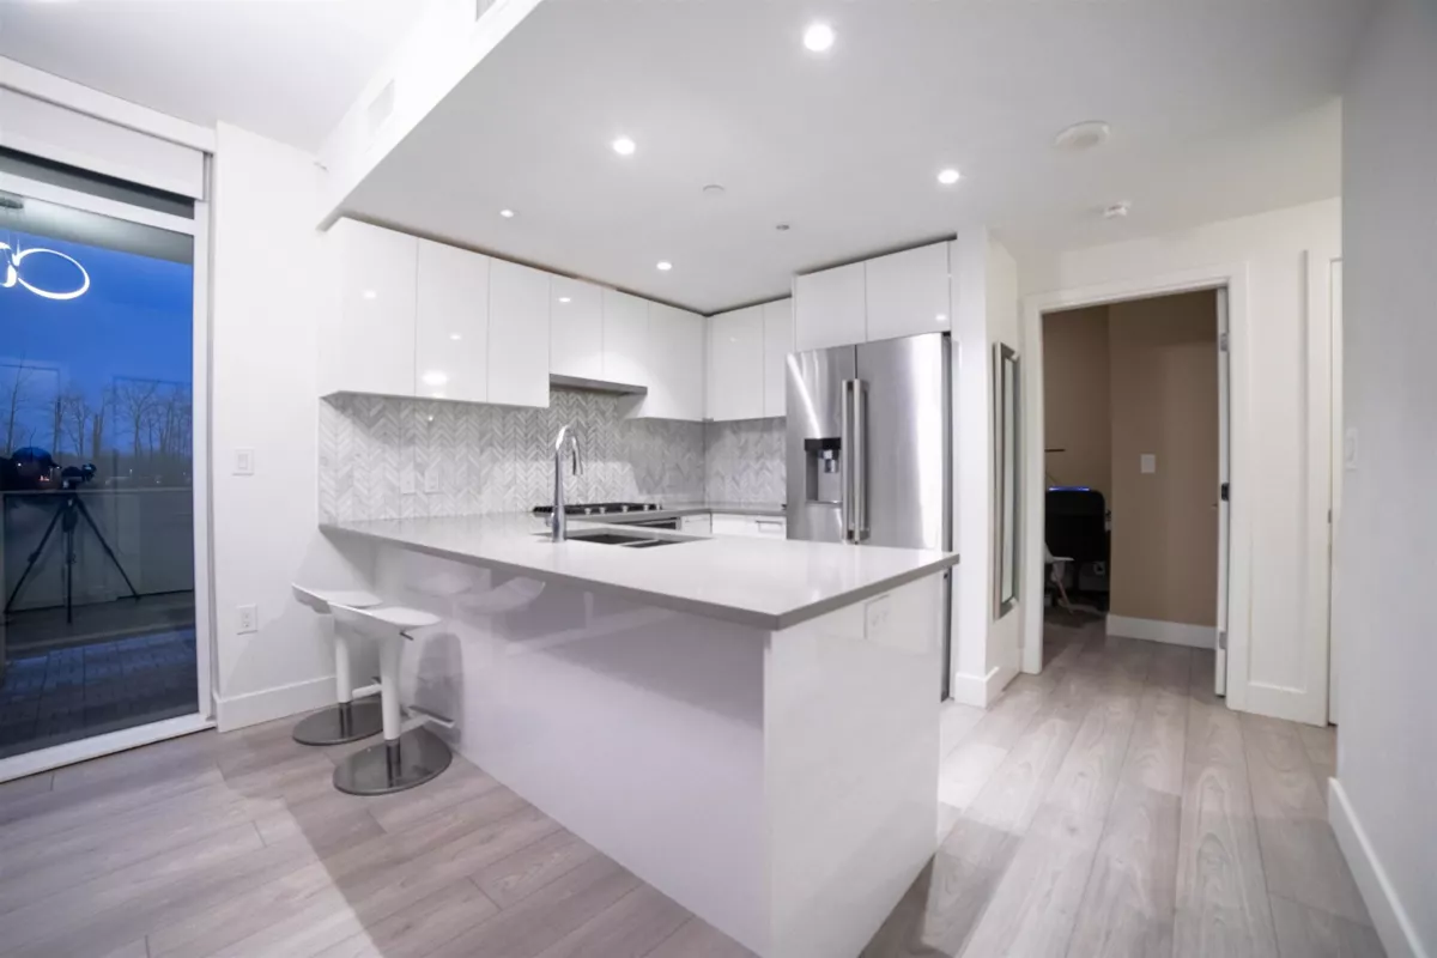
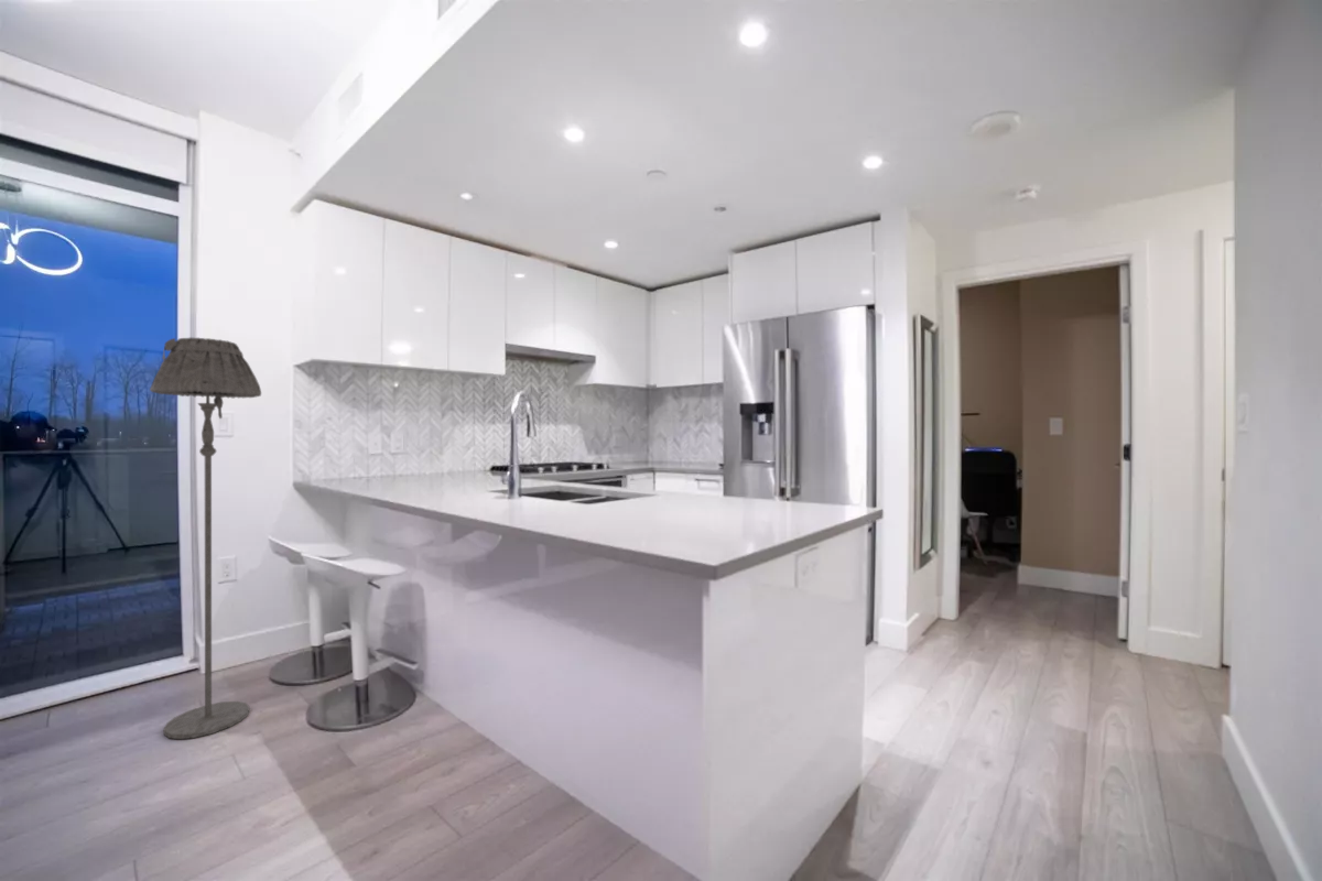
+ floor lamp (208, 531)
